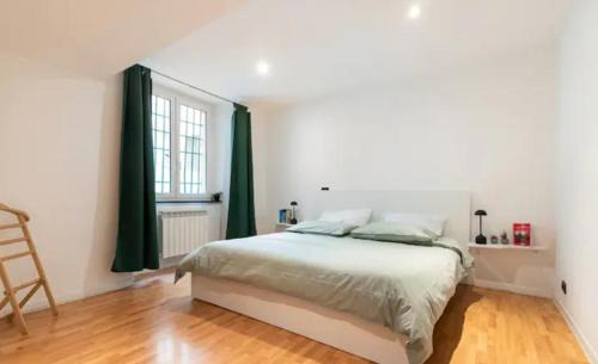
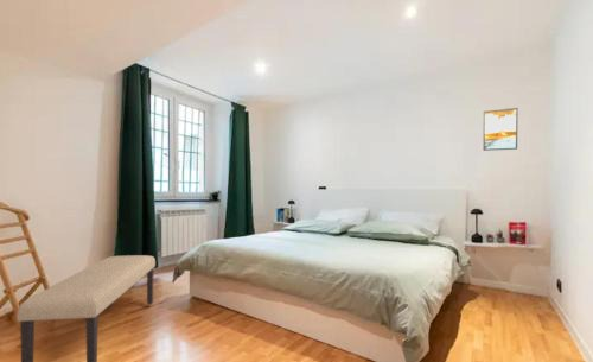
+ bench (102, 300)
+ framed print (499, 129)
